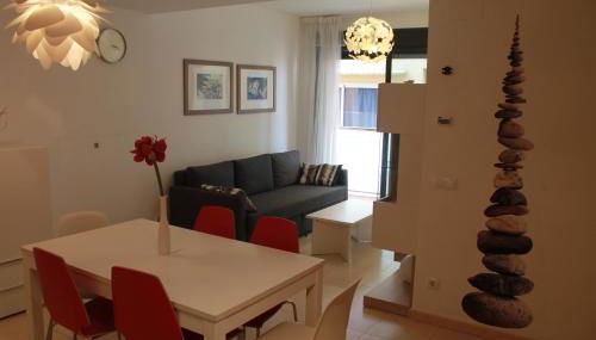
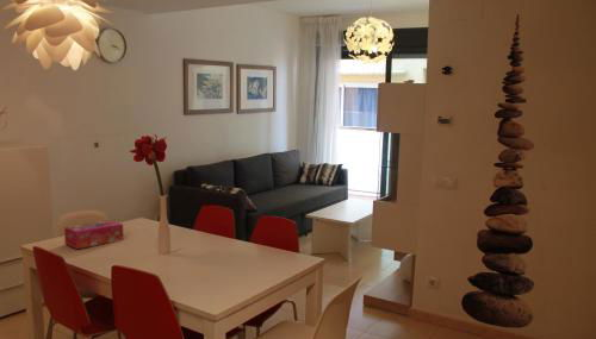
+ tissue box (94, 233)
